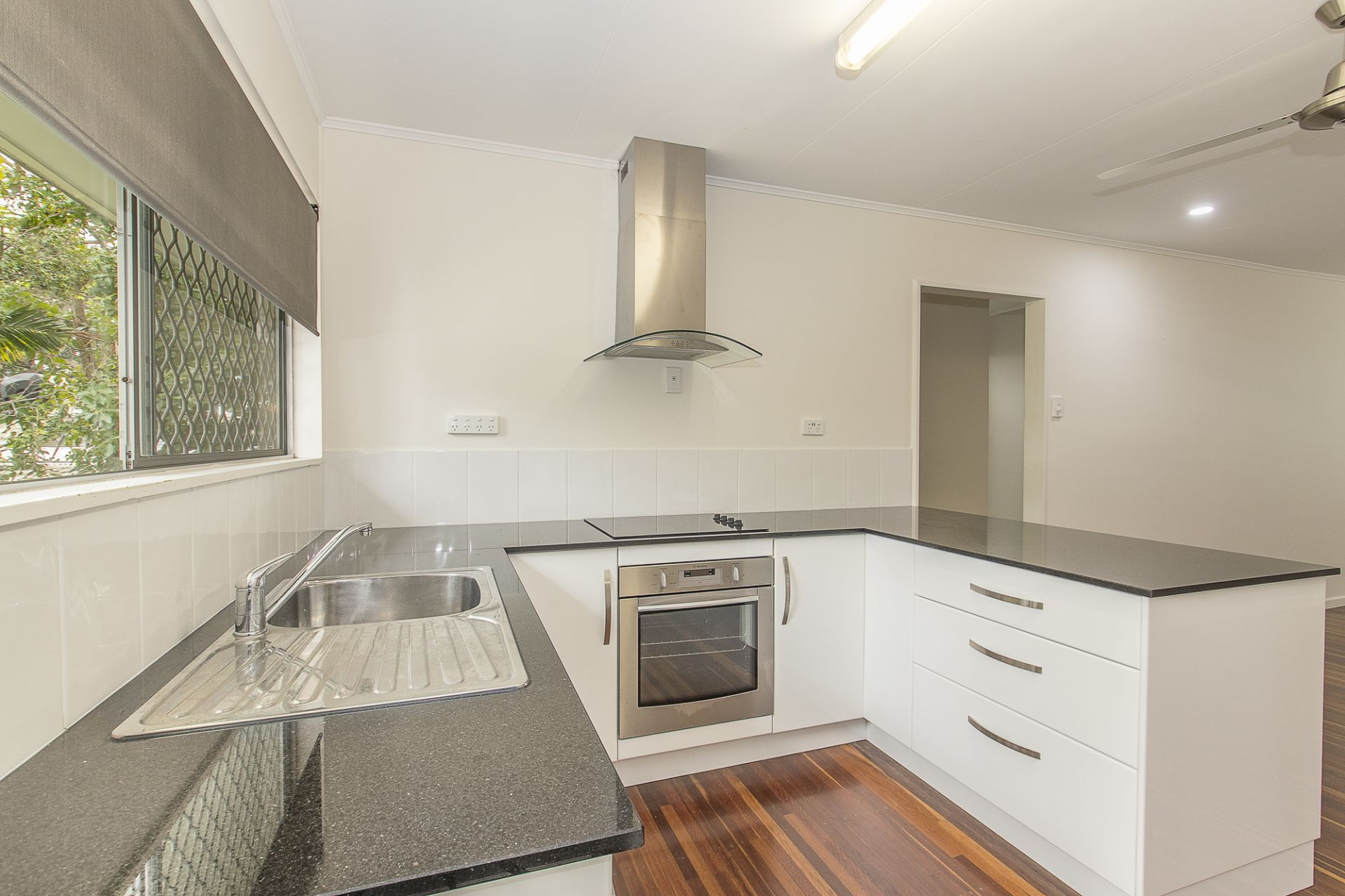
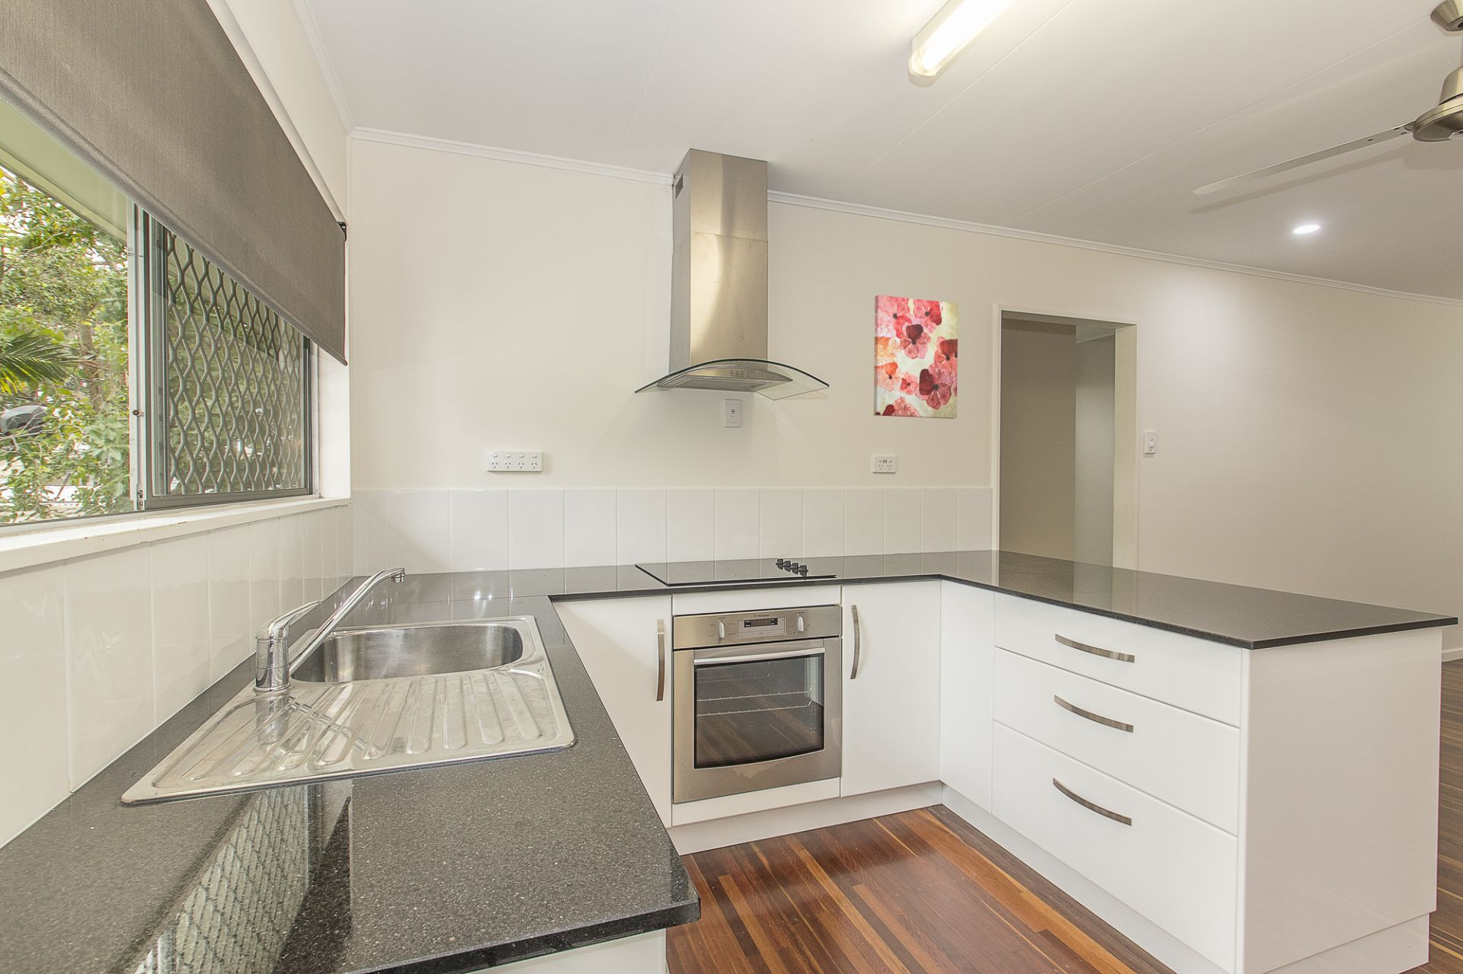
+ wall art (917, 358)
